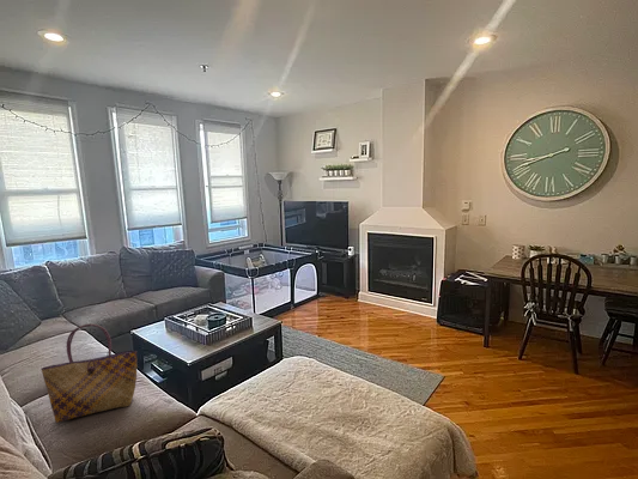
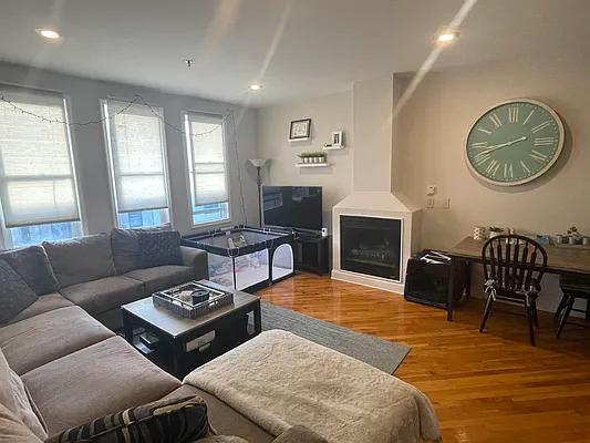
- tote bag (91, 368)
